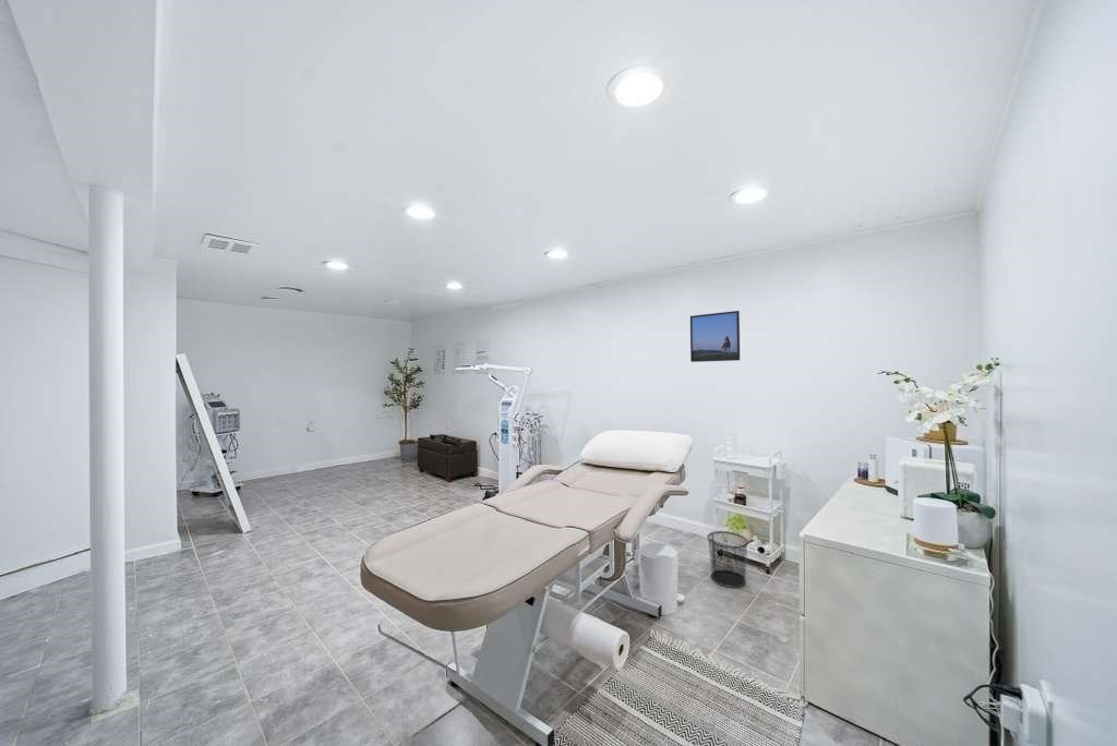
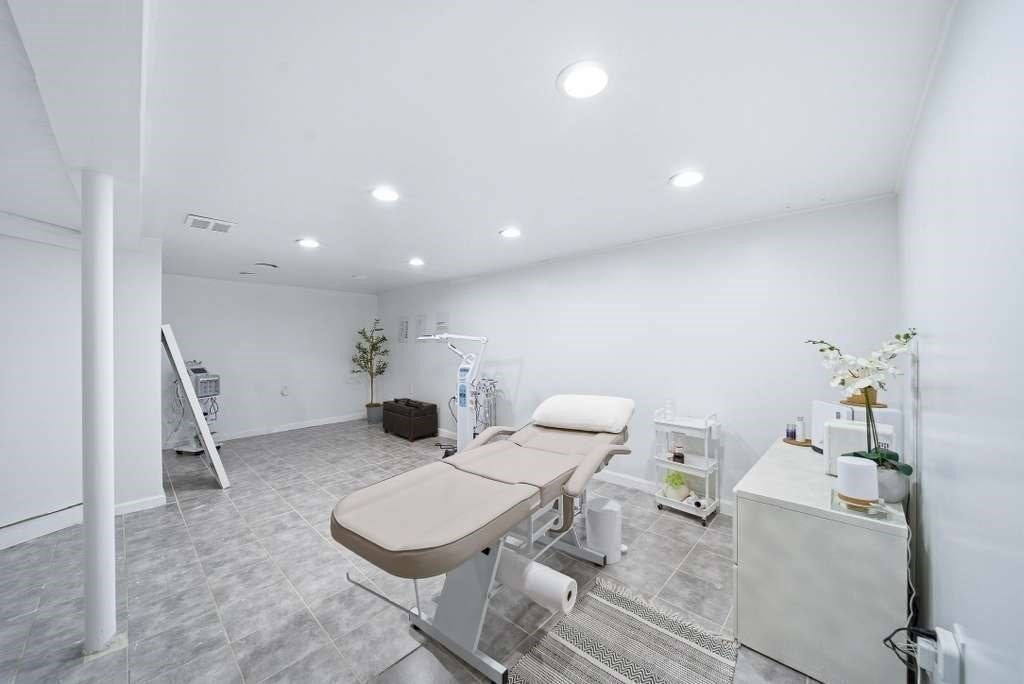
- waste bin (728, 558)
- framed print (713, 337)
